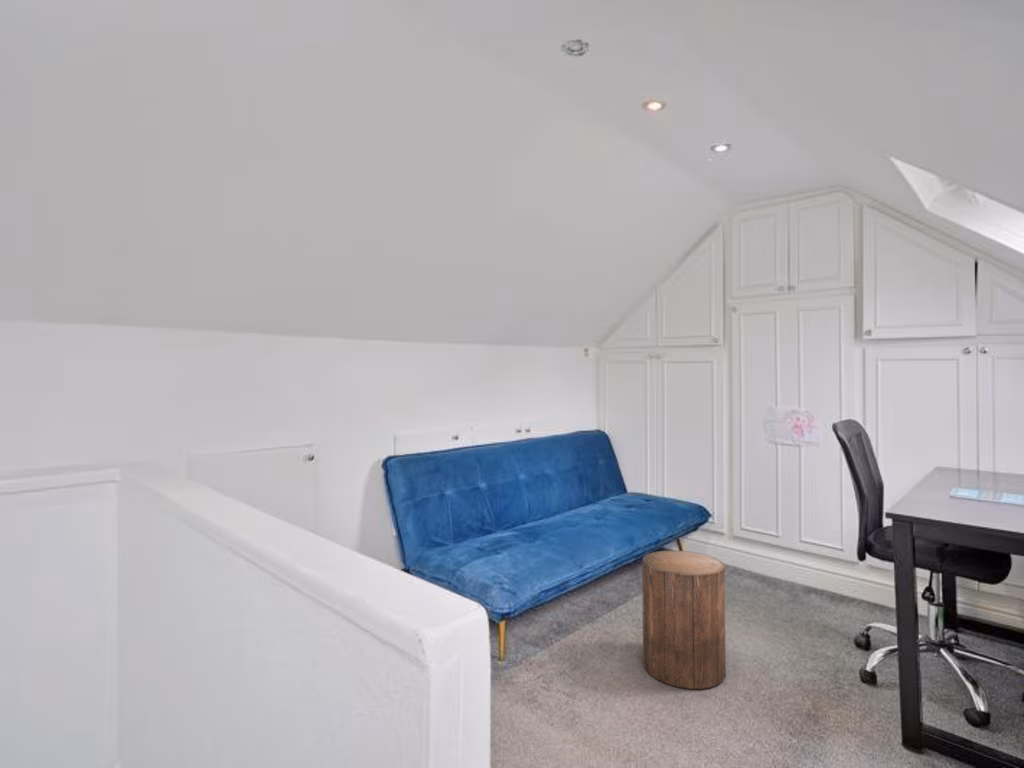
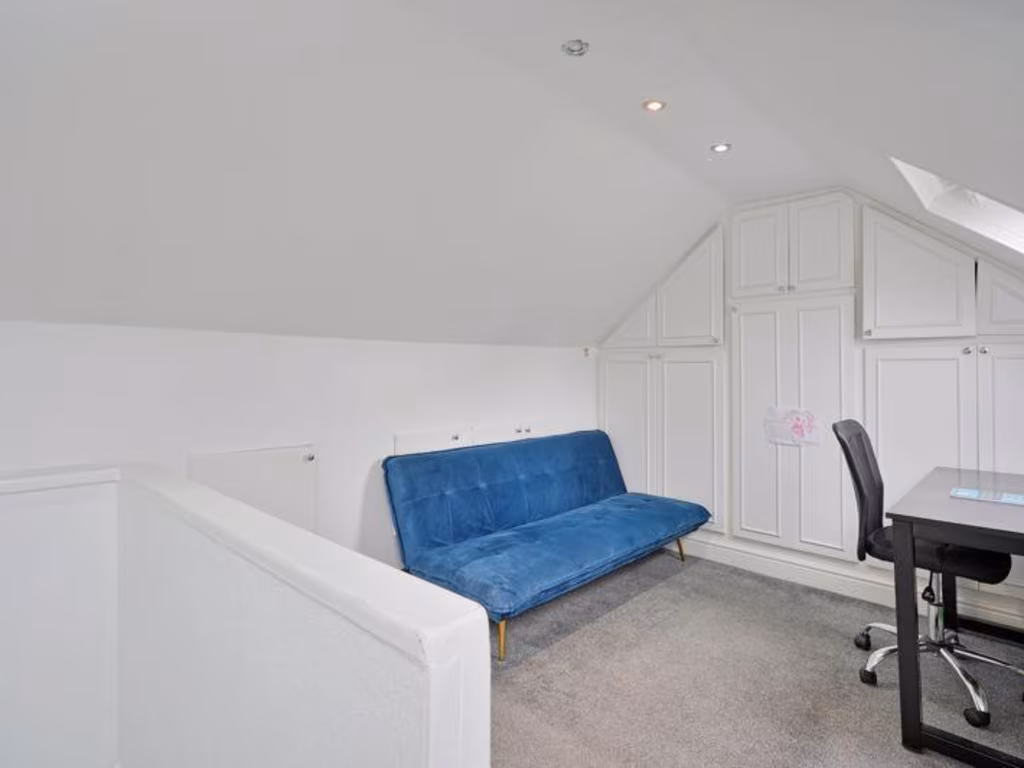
- stool (683, 614)
